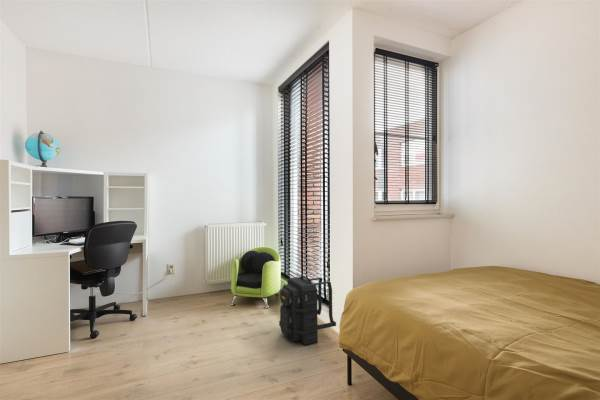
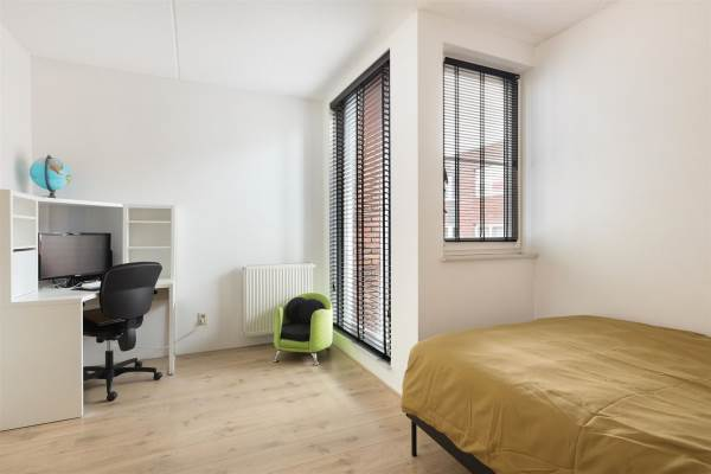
- backpack (305, 305)
